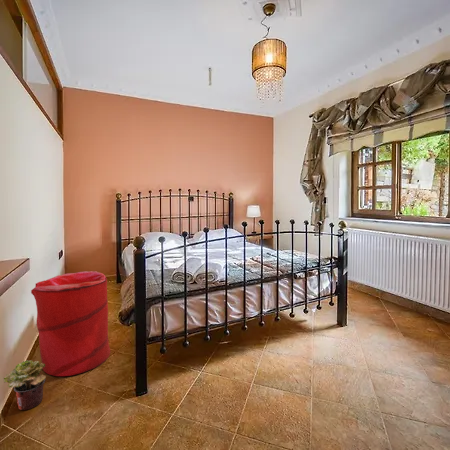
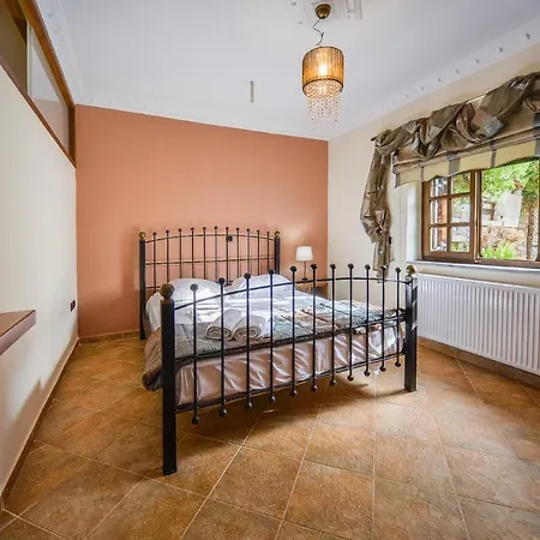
- potted plant (25, 383)
- laundry hamper (73, 318)
